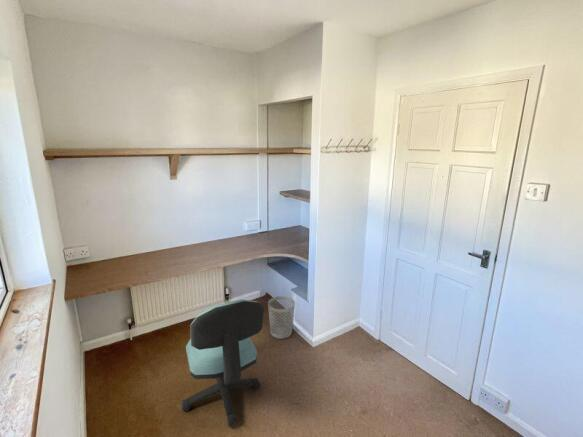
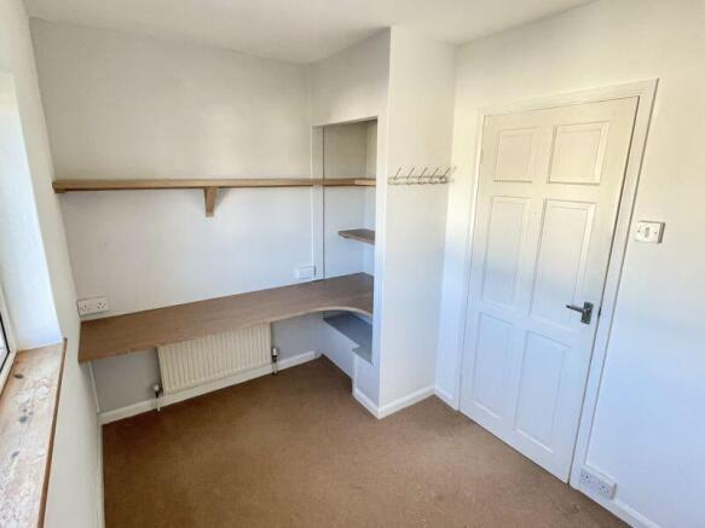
- office chair (221, 344)
- wastebasket (281, 317)
